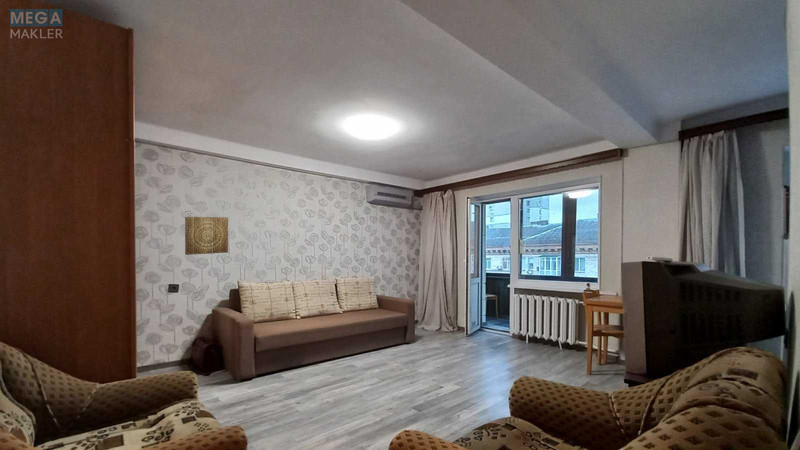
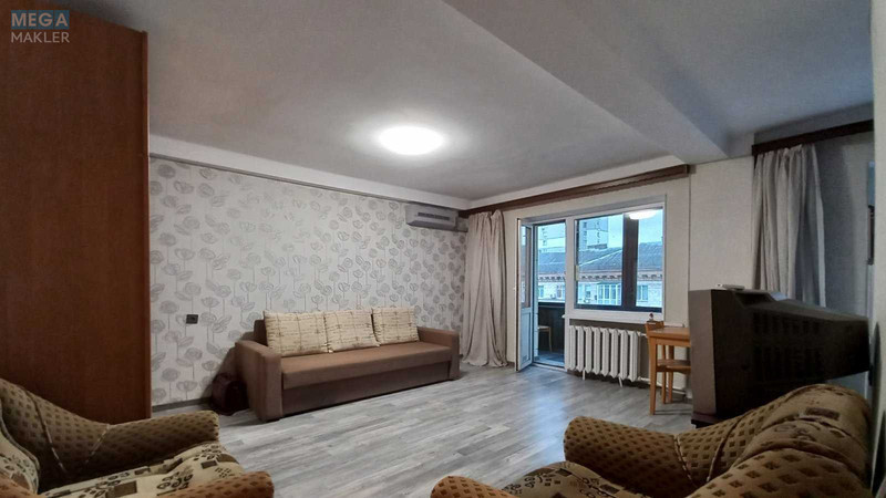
- wall art (207, 235)
